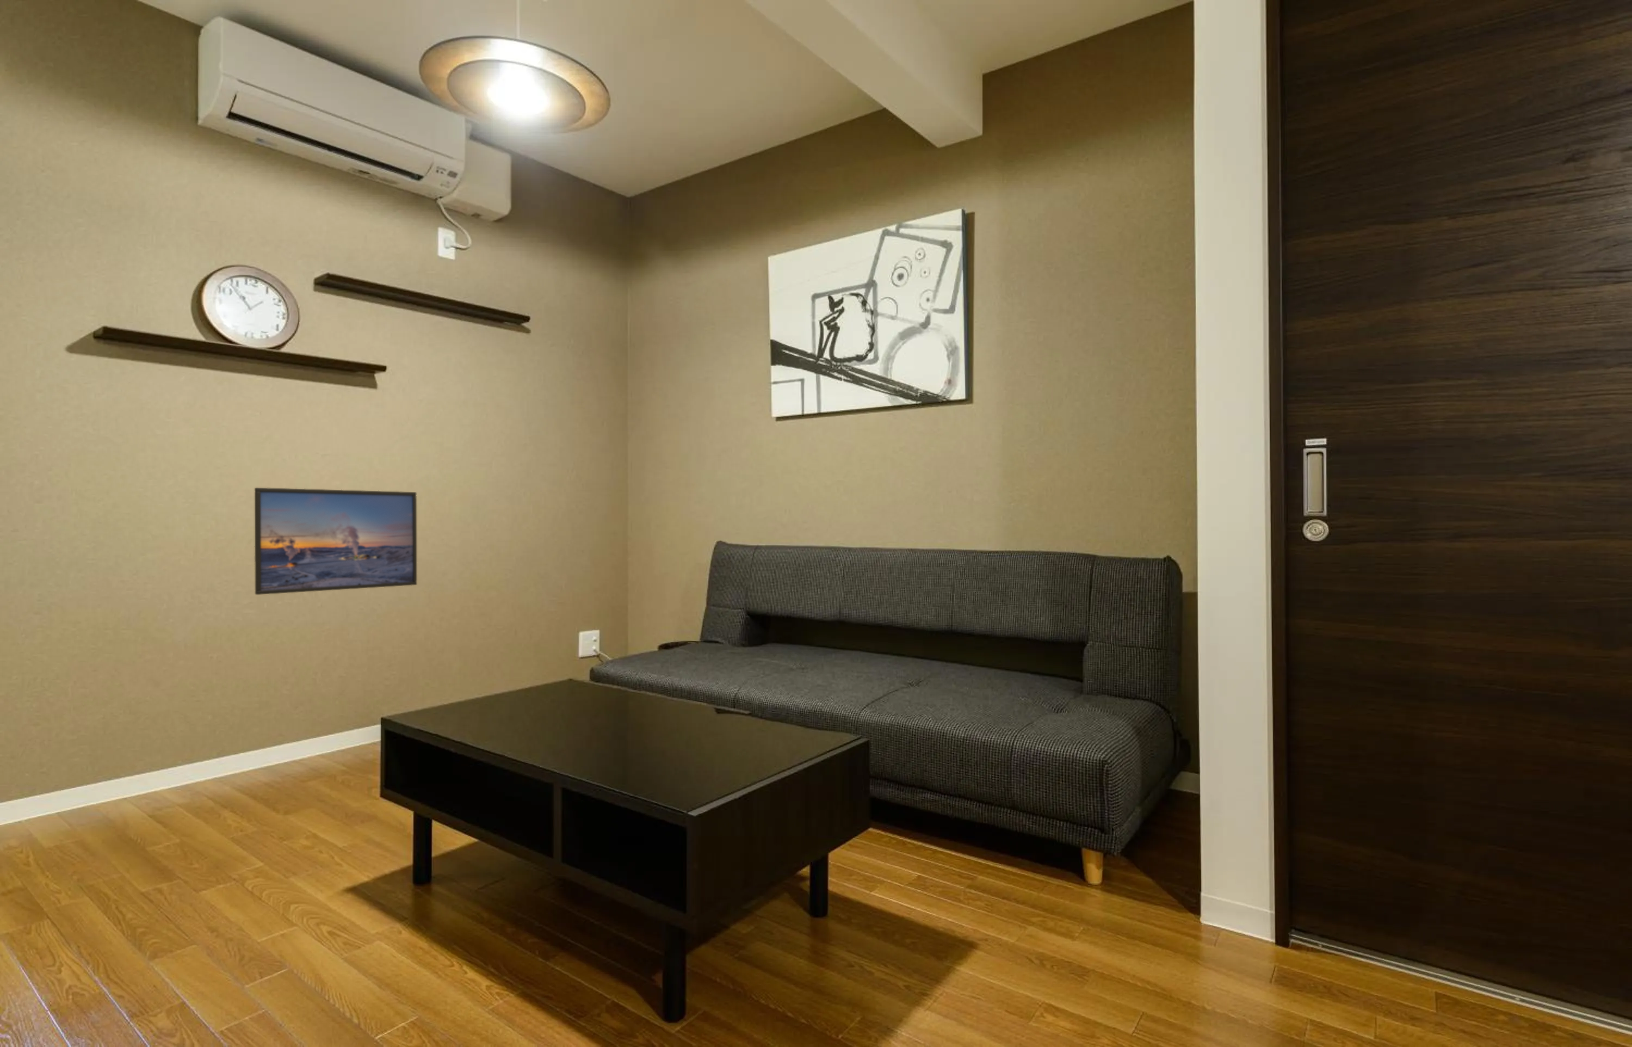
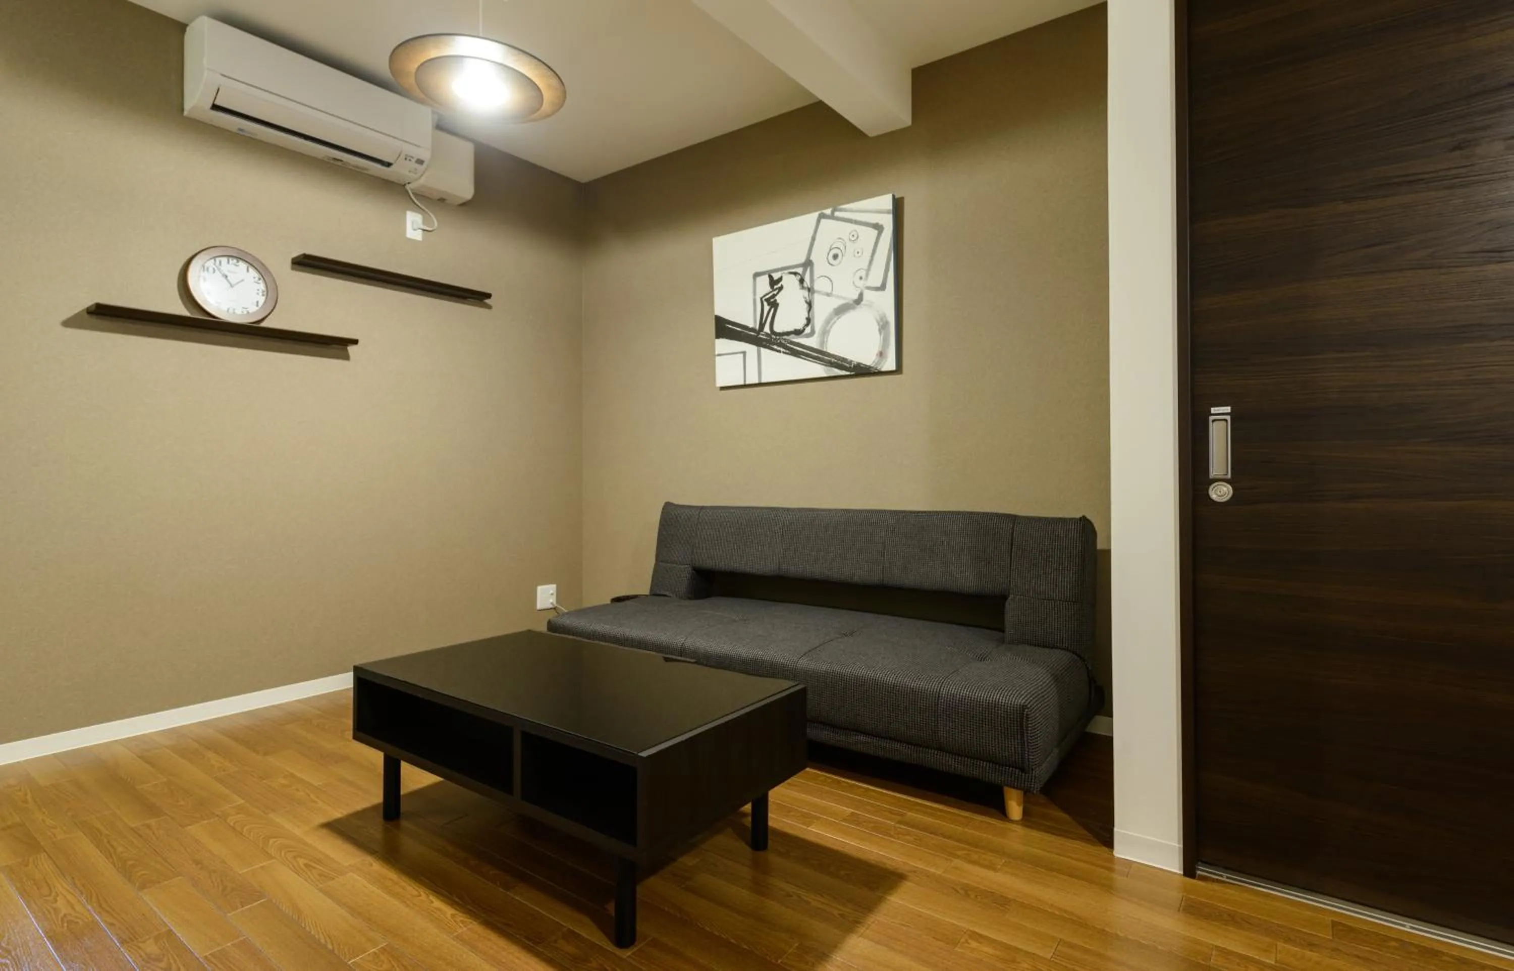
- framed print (341, 539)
